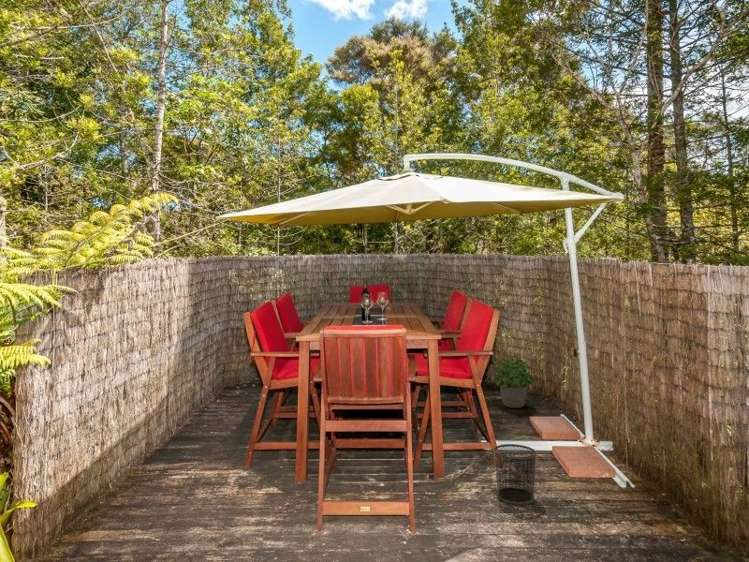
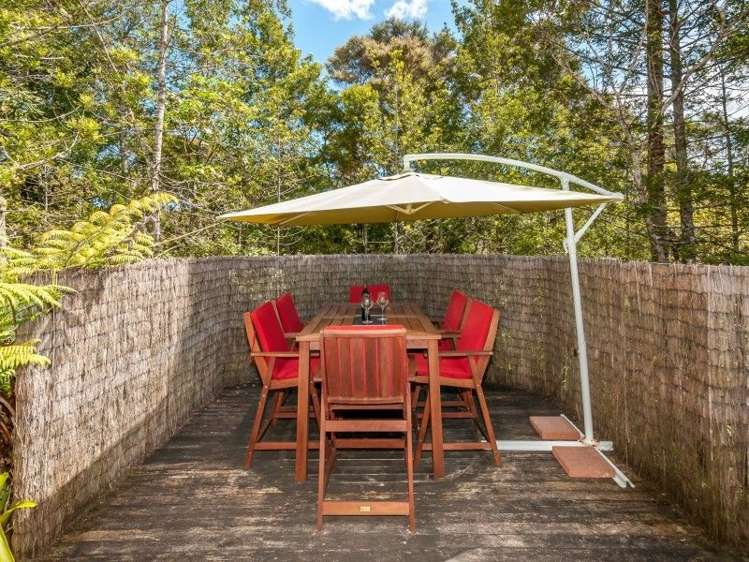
- waste bin (514, 473)
- potted plant (513, 381)
